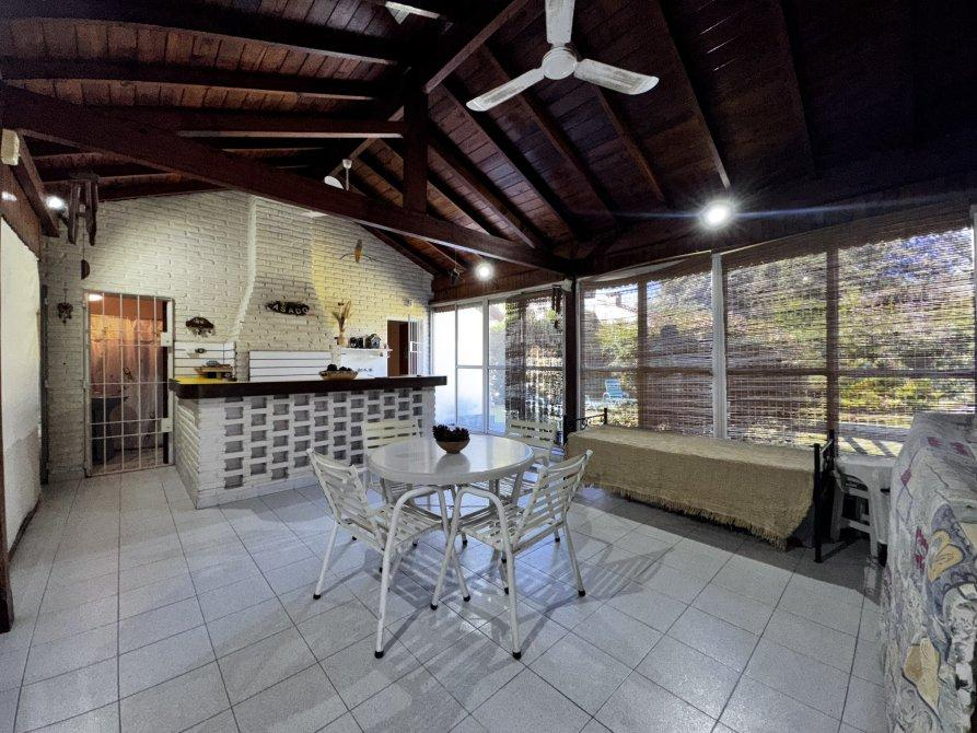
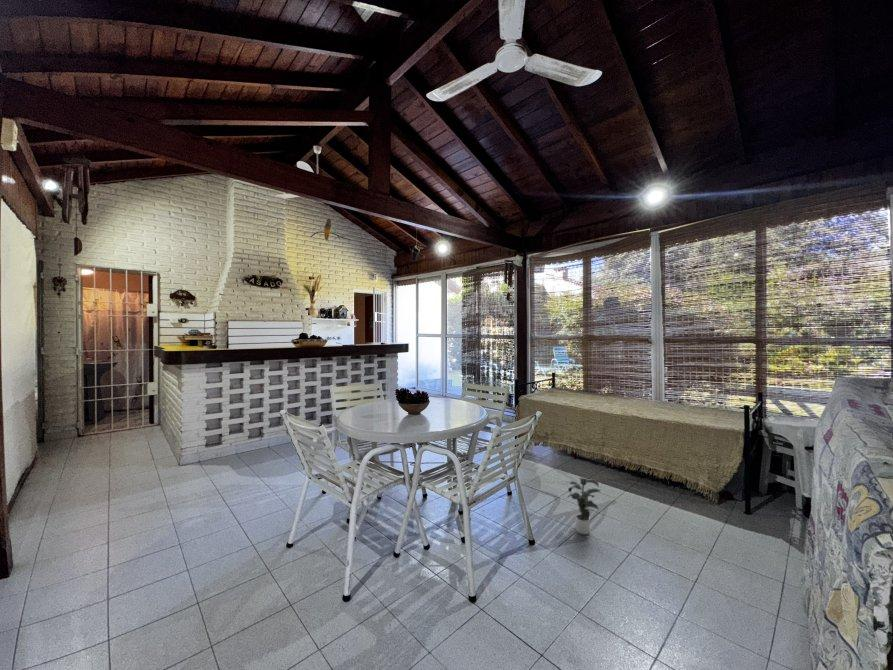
+ potted plant (579, 502)
